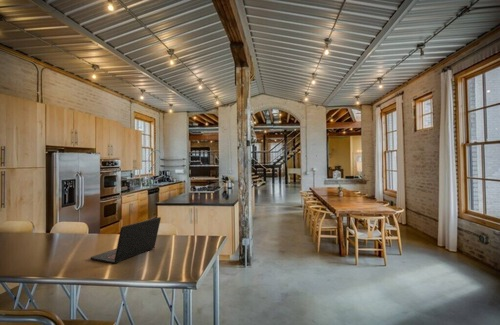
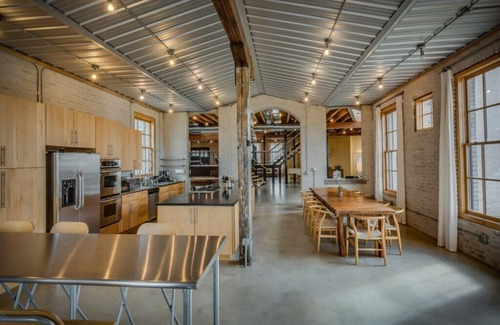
- laptop (127, 237)
